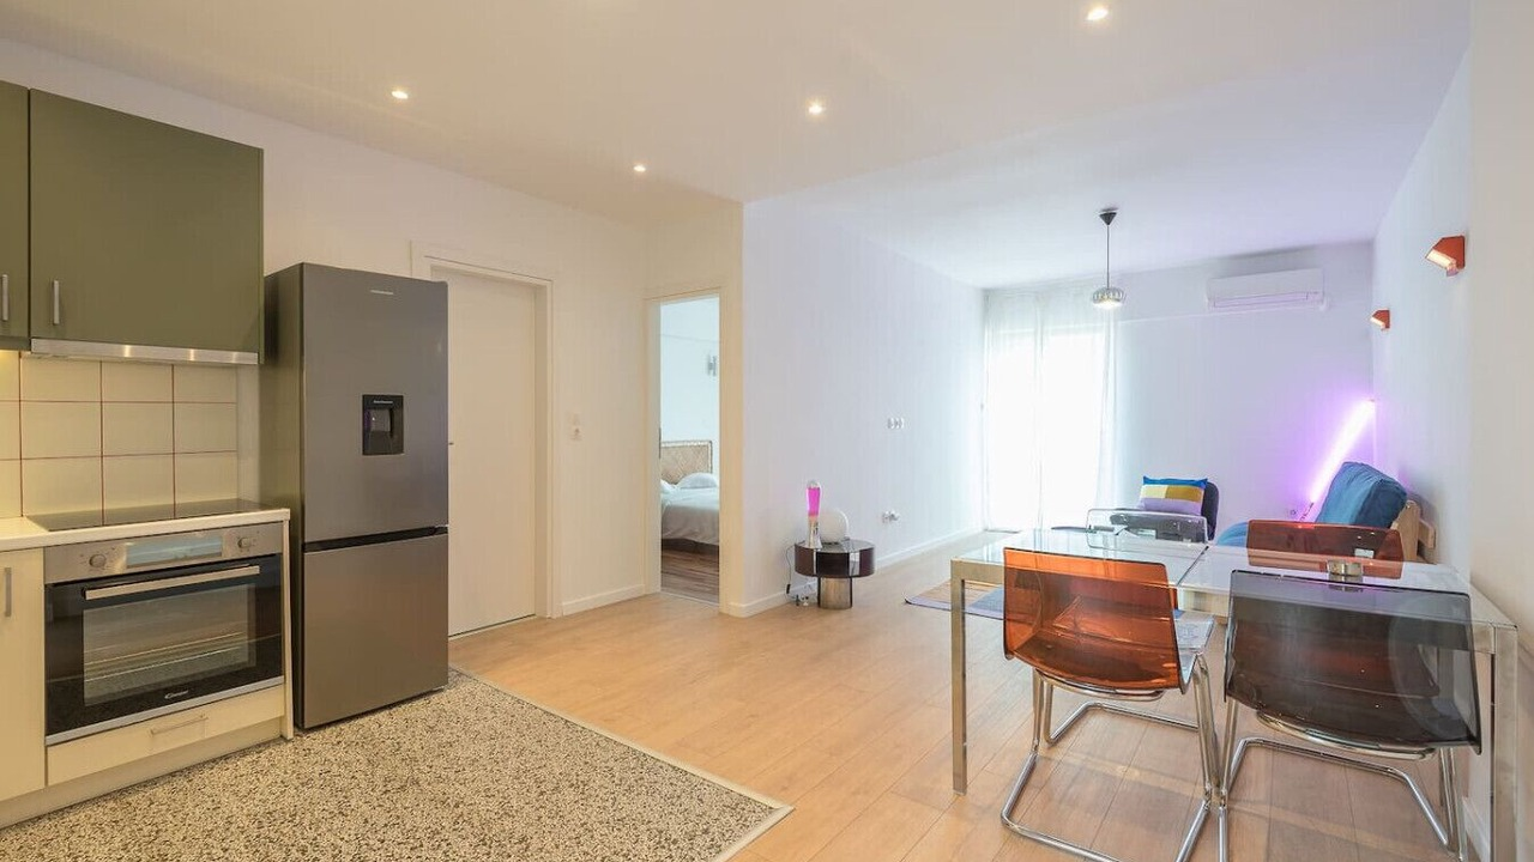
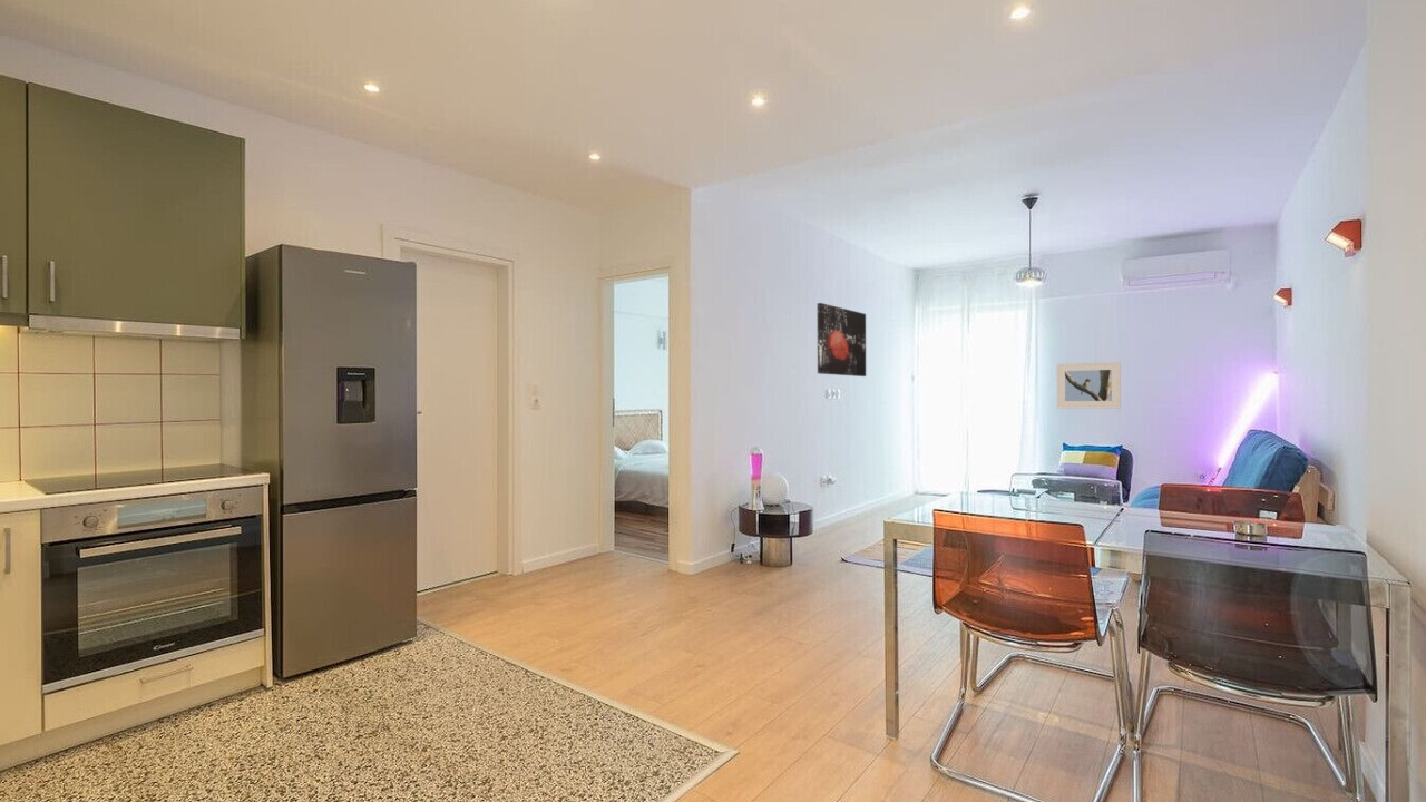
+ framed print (1087, 385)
+ wall art (842, 342)
